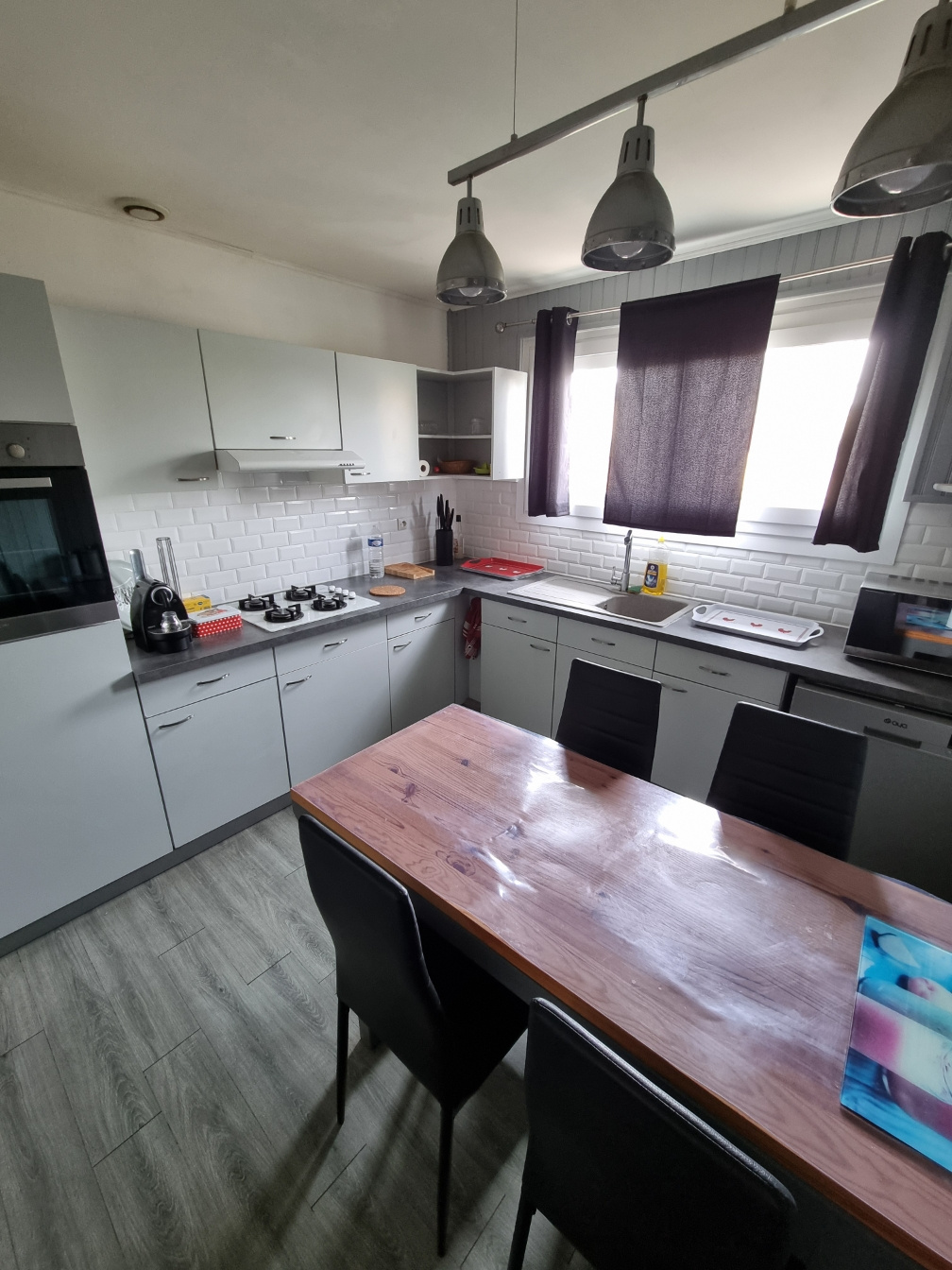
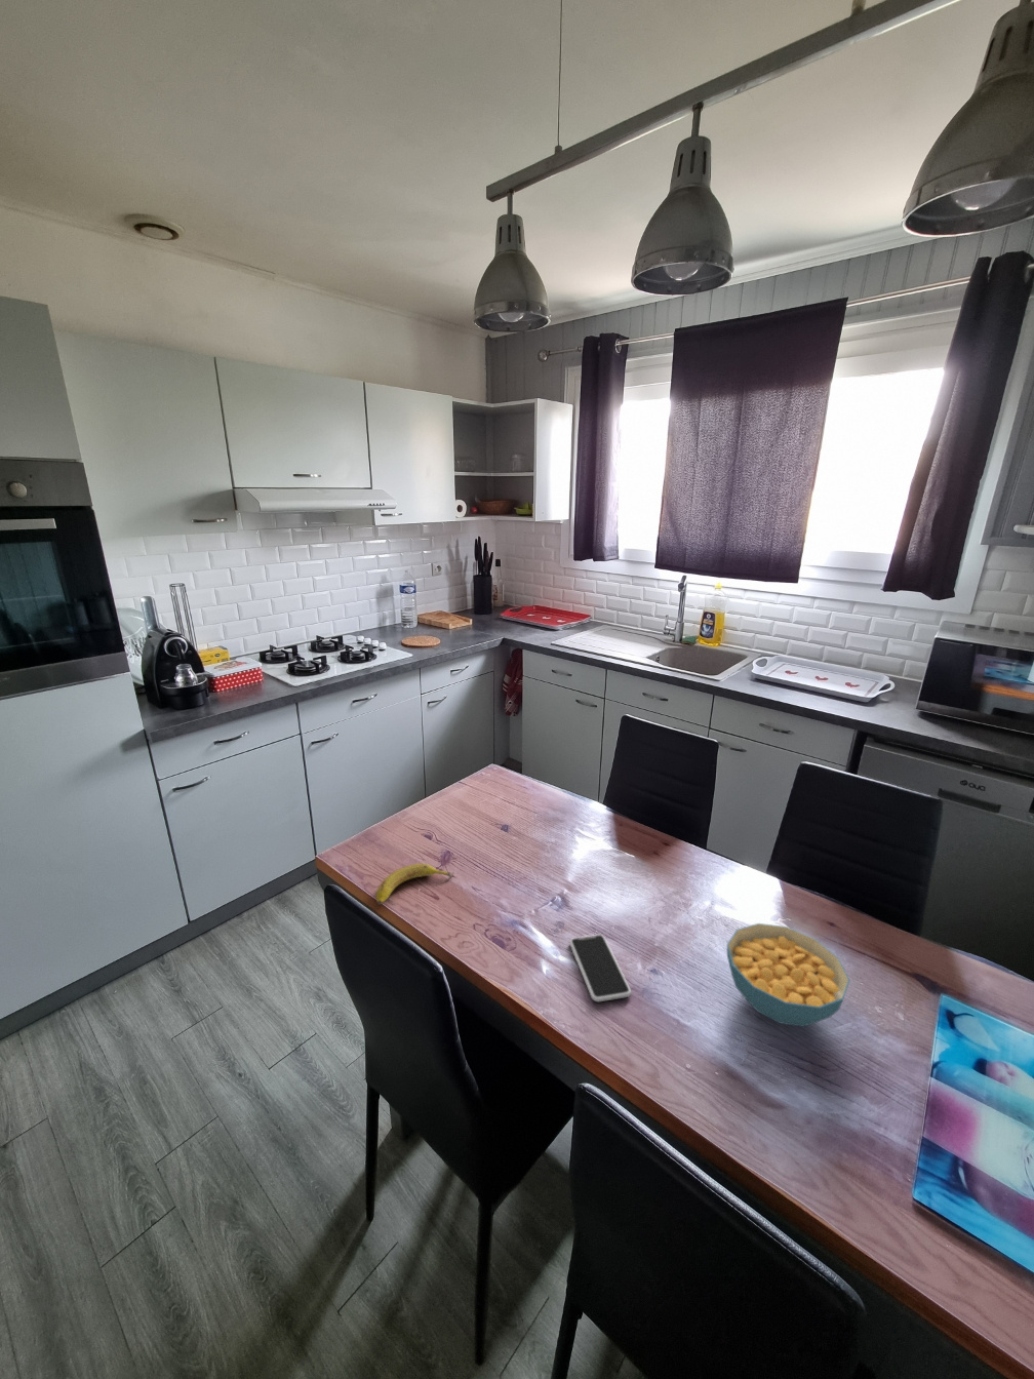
+ fruit (411, 878)
+ cereal bowl (782, 983)
+ smartphone (598, 965)
